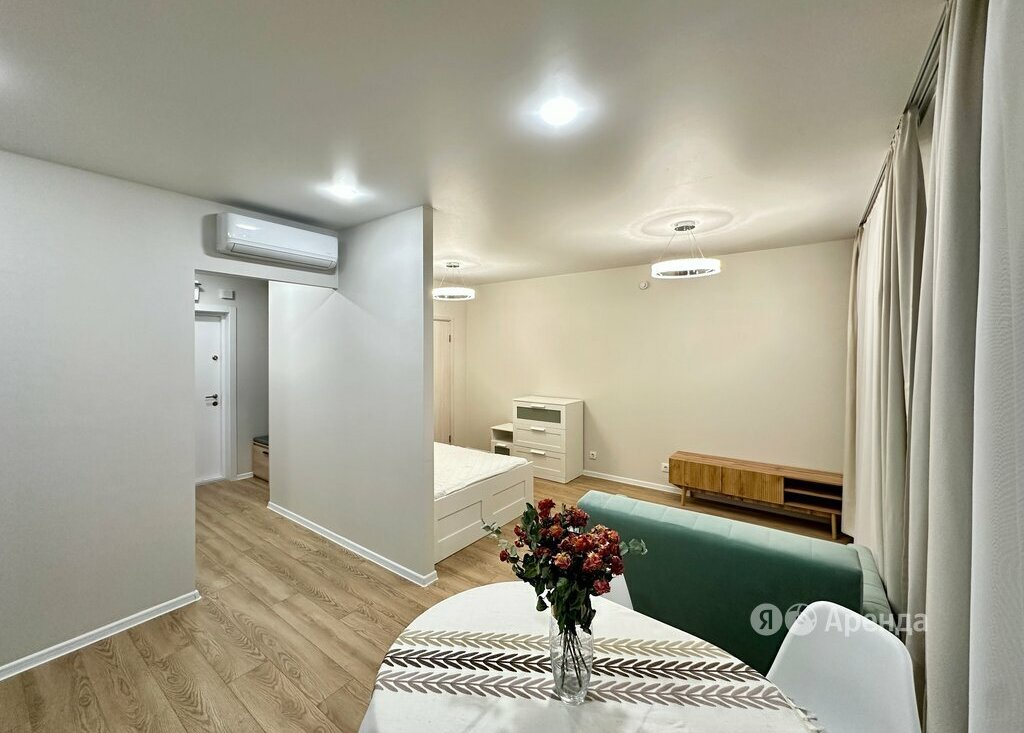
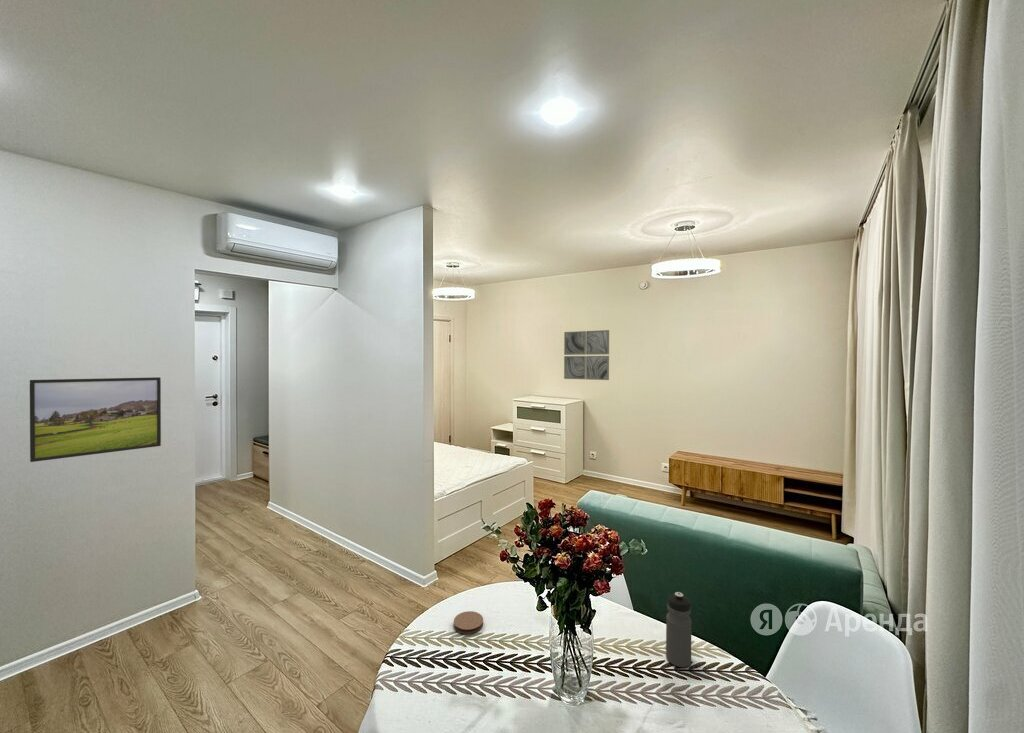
+ coaster (468, 622)
+ wall art (585, 354)
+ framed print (101, 415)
+ water bottle (678, 626)
